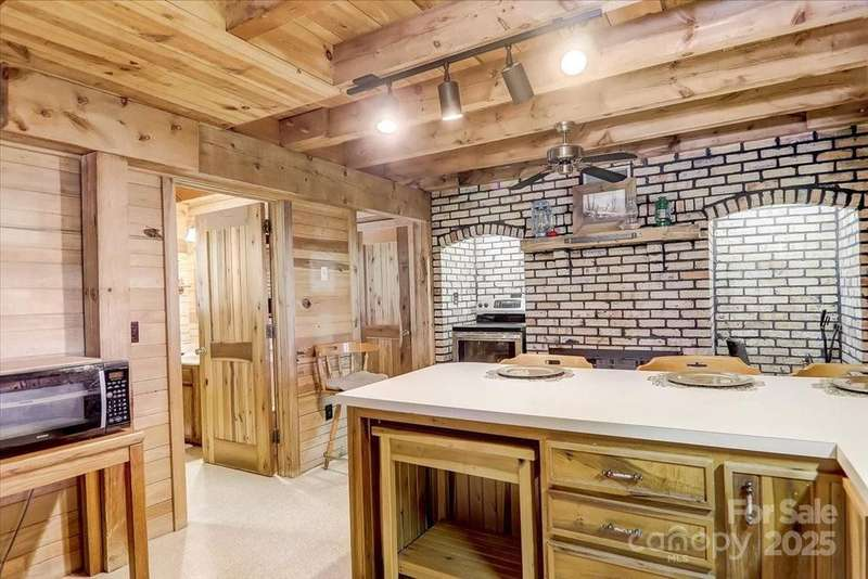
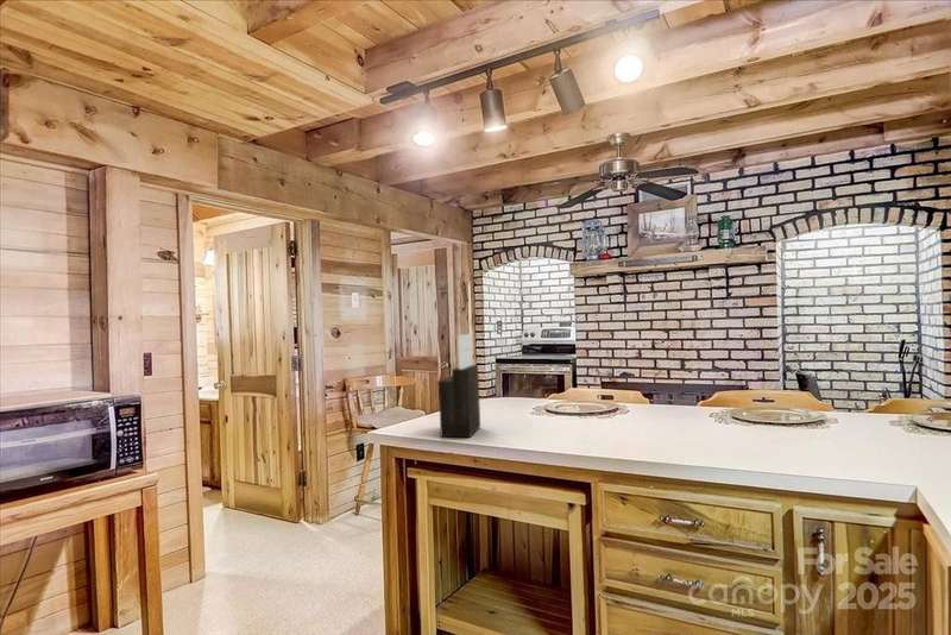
+ knife block (456, 383)
